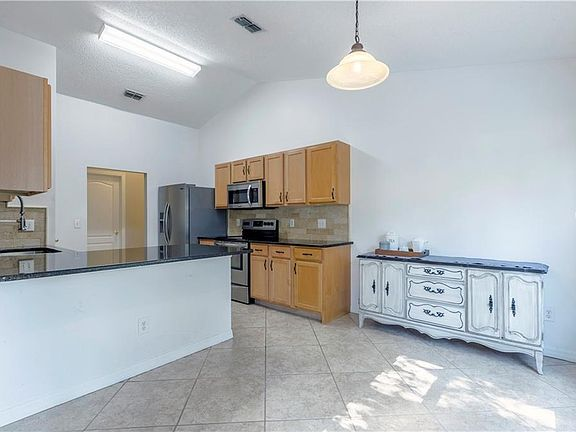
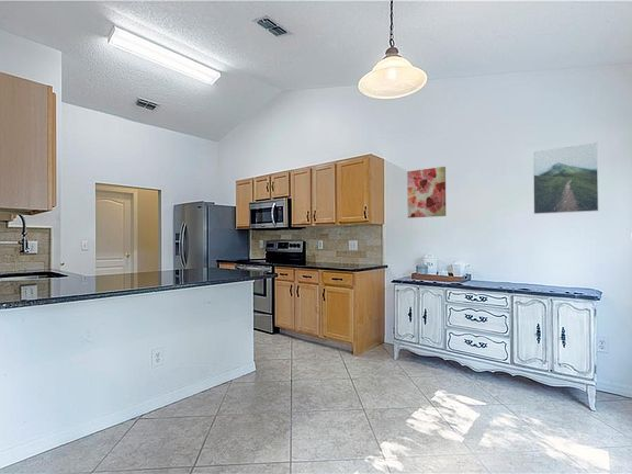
+ wall art (426, 193)
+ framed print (564, 180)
